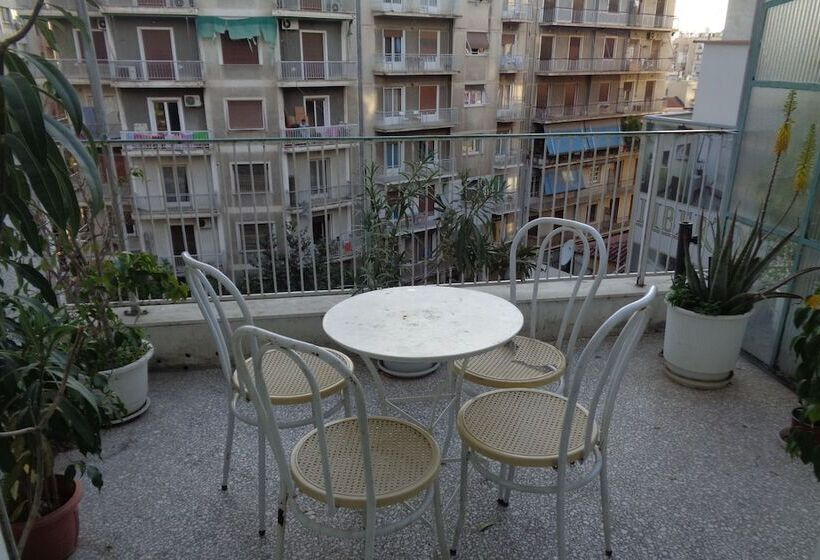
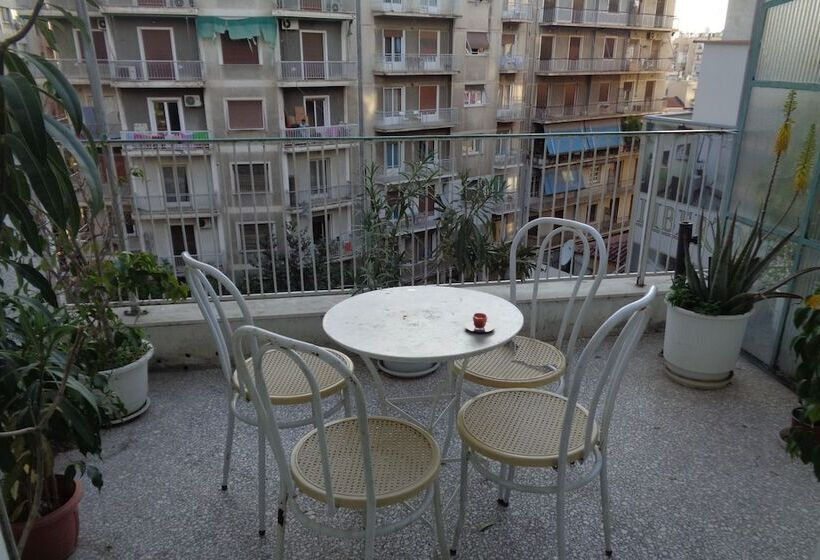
+ teacup (479, 321)
